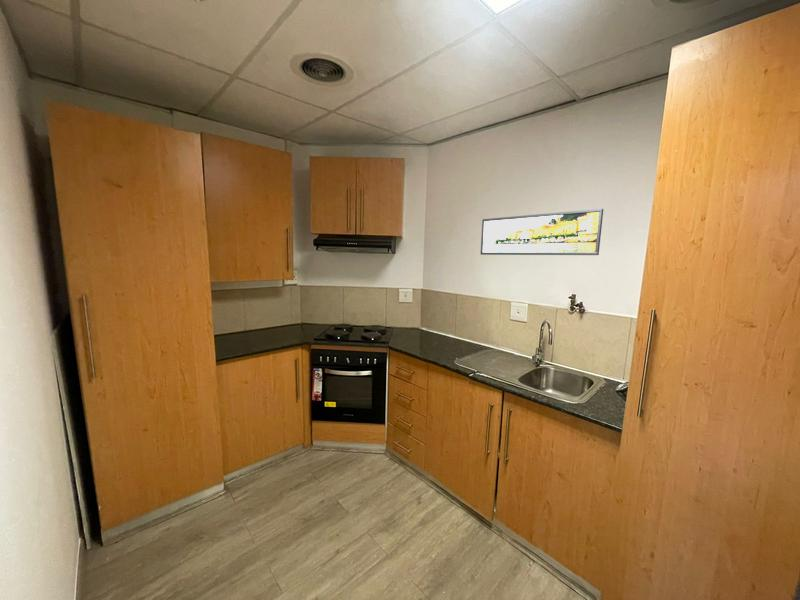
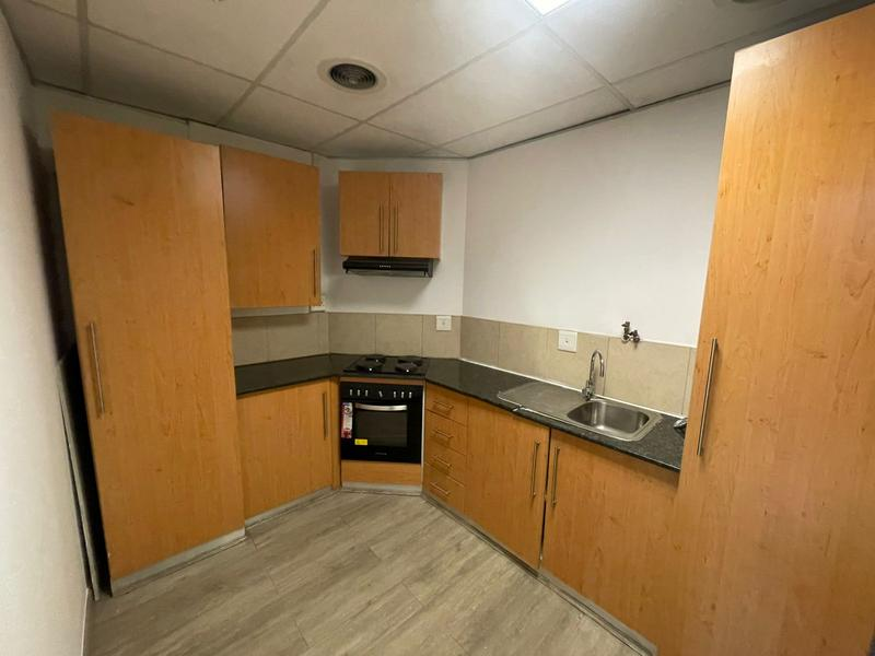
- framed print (533, 234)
